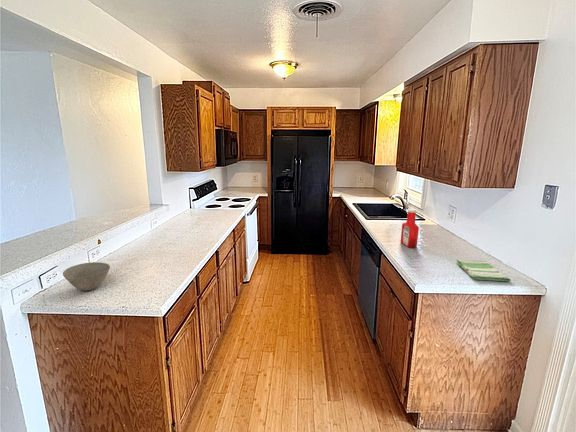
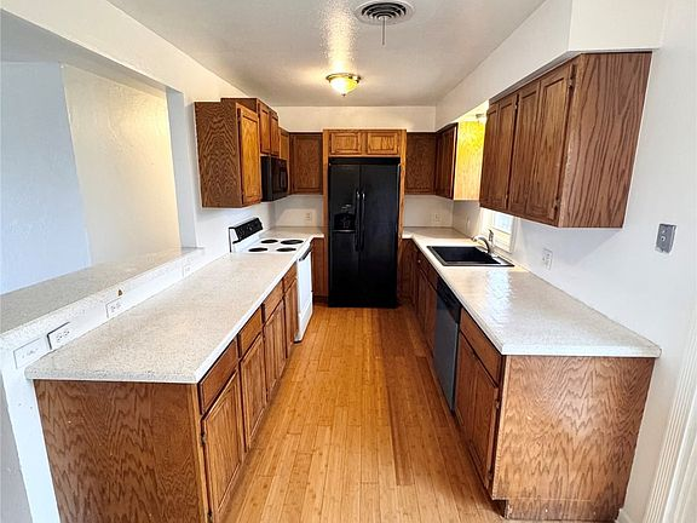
- bowl (88, 278)
- soap bottle (410, 227)
- dish towel (480, 269)
